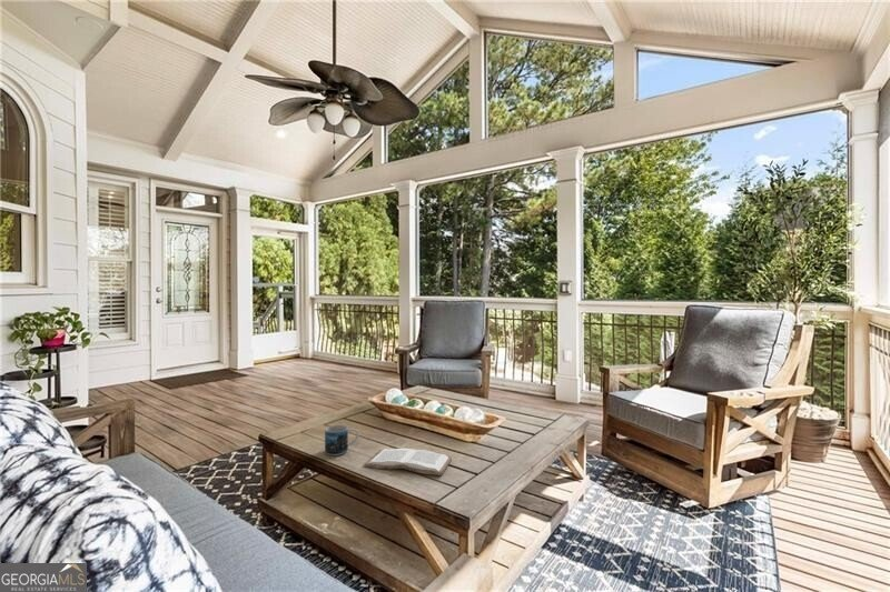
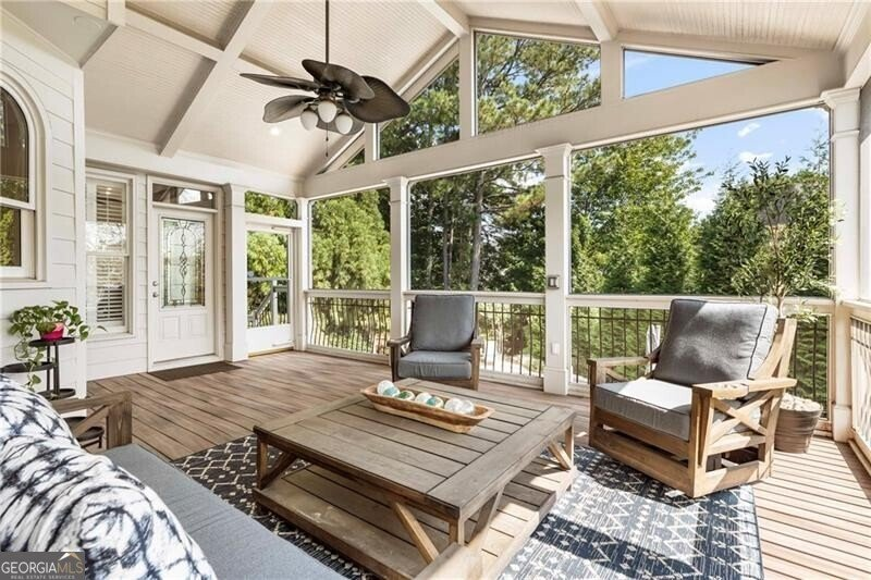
- book (408, 459)
- mug (342, 439)
